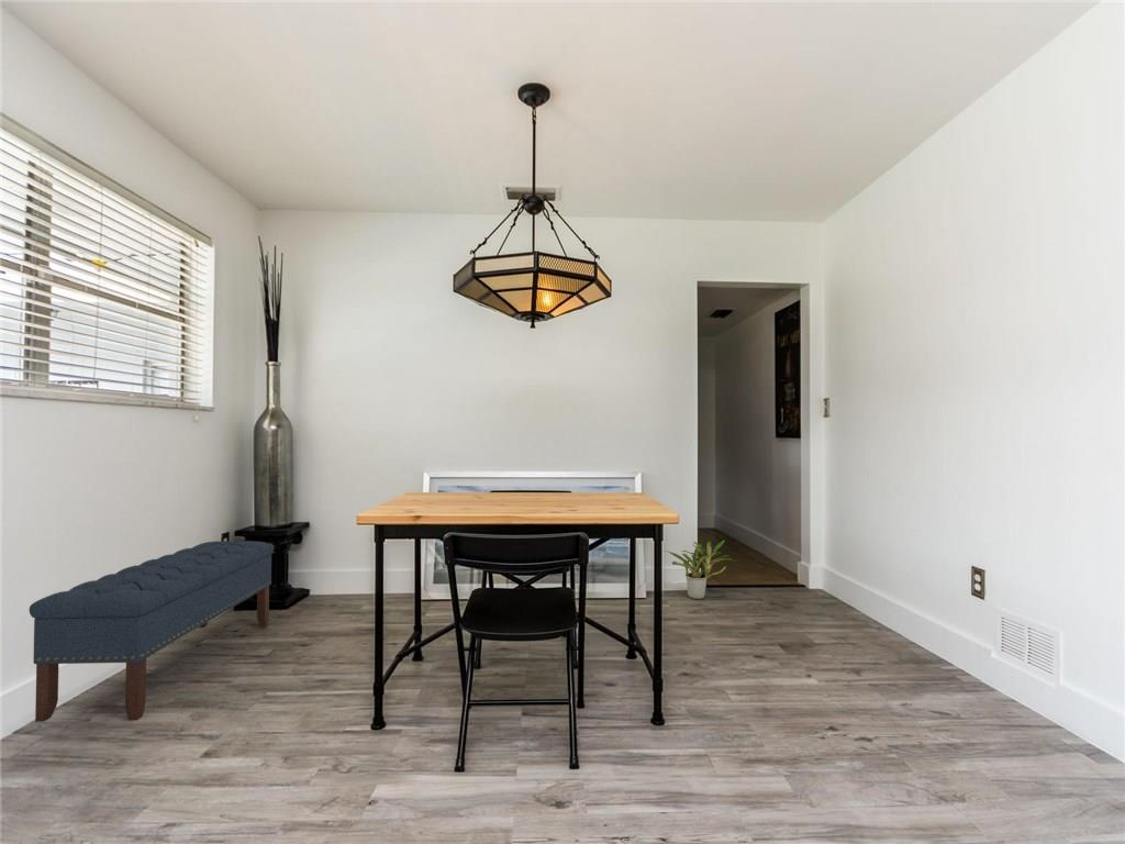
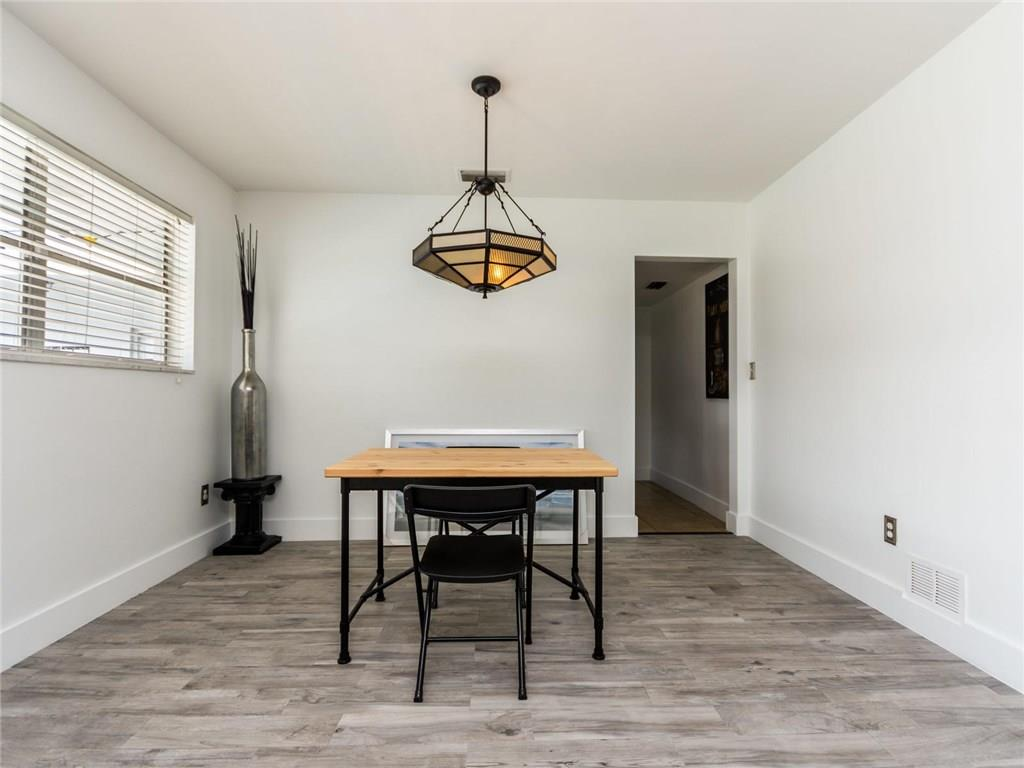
- bench (176, 612)
- potted plant (702, 569)
